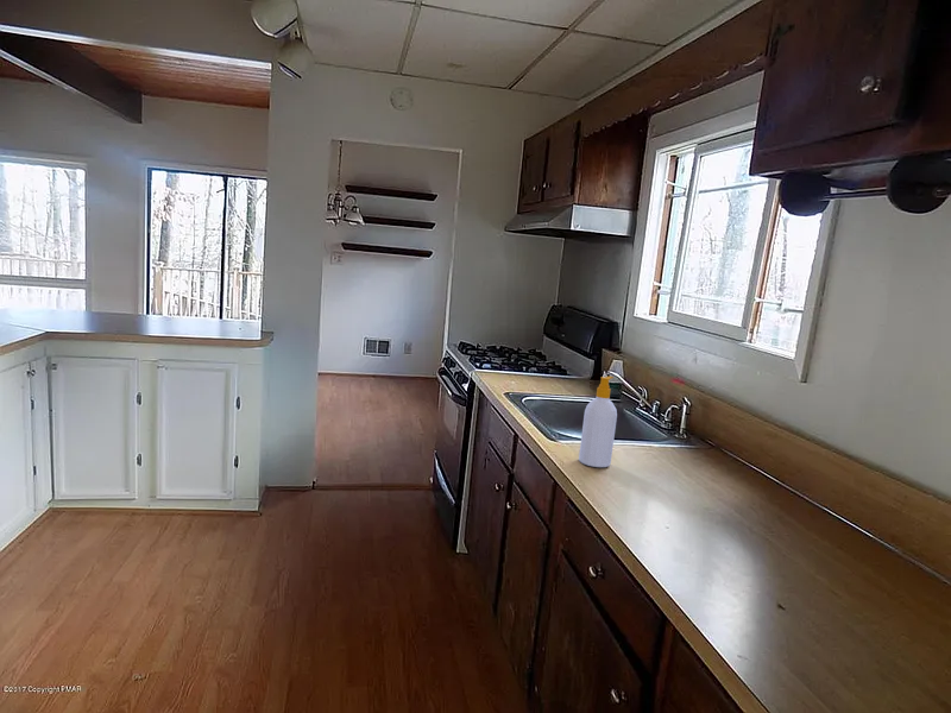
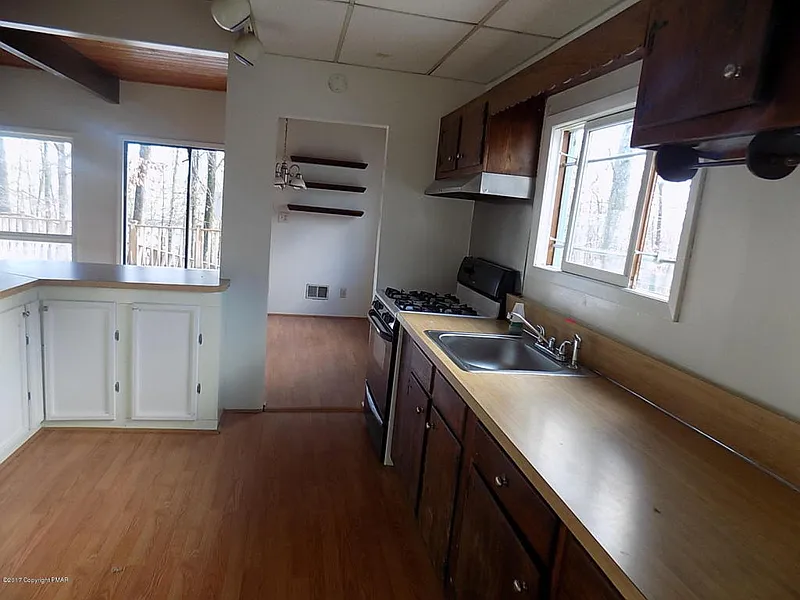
- soap bottle (600, 419)
